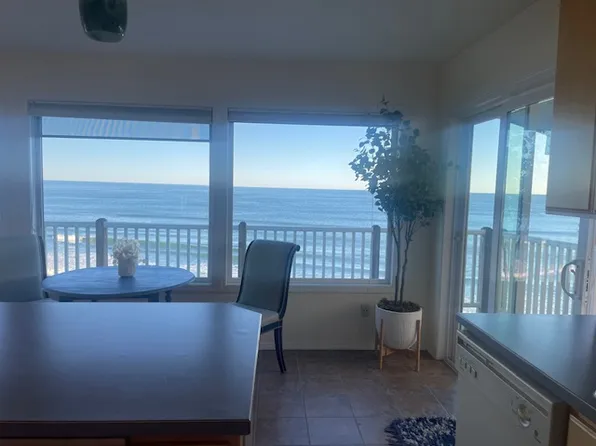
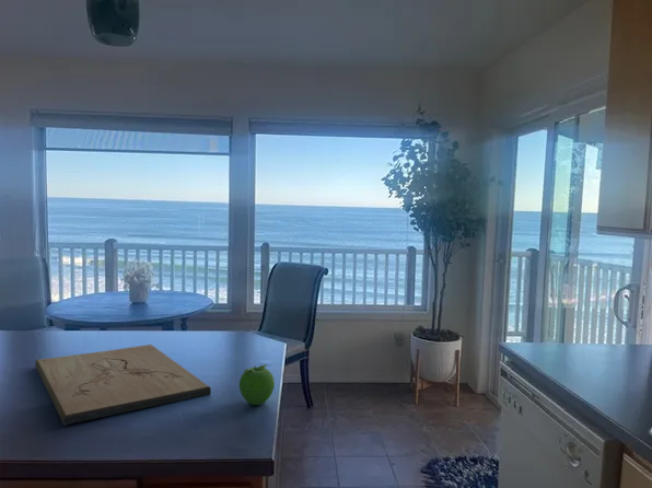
+ cutting board (117, 375)
+ fruit (256, 383)
